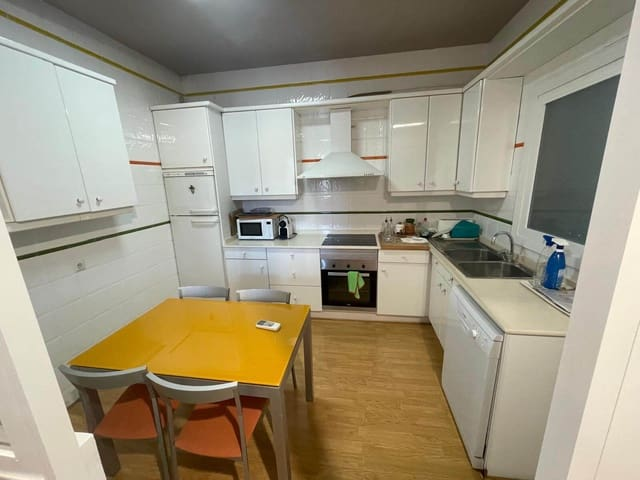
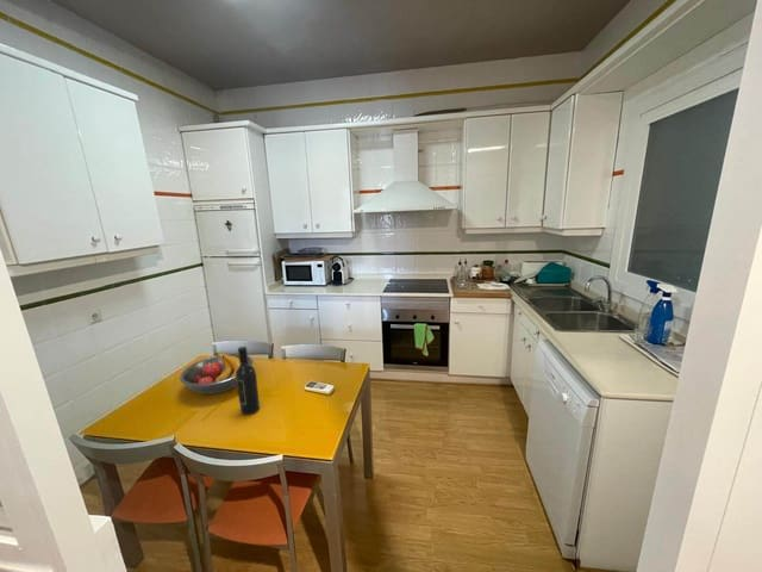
+ wine bottle (245, 379)
+ fruit bowl (218, 373)
